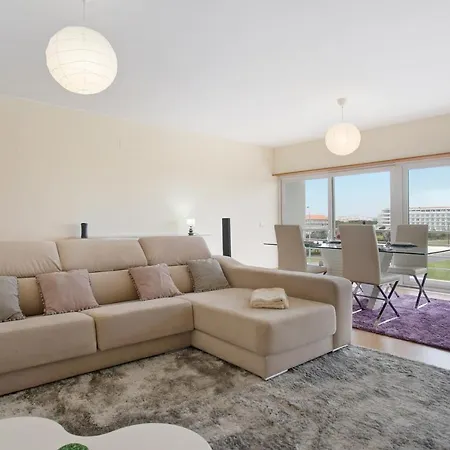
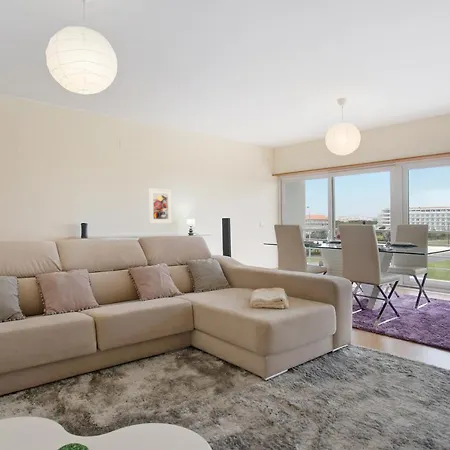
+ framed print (160, 206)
